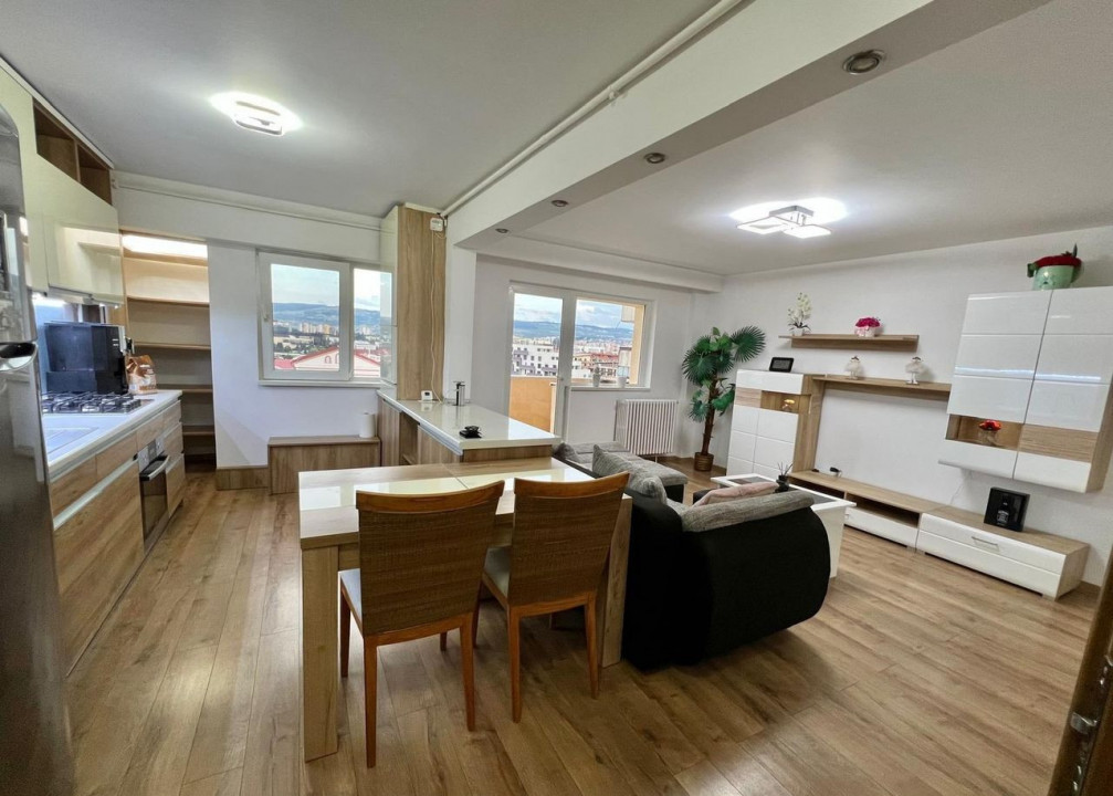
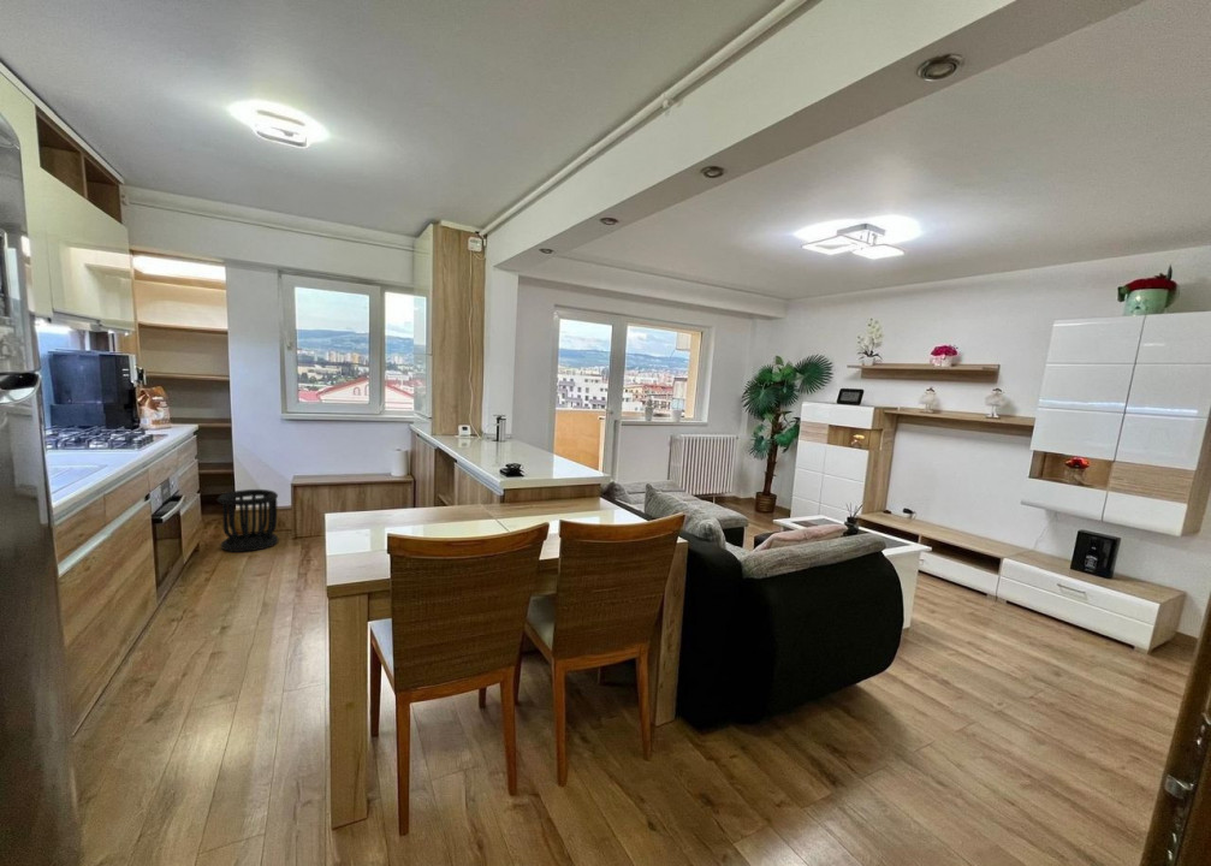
+ wastebasket (248, 520)
